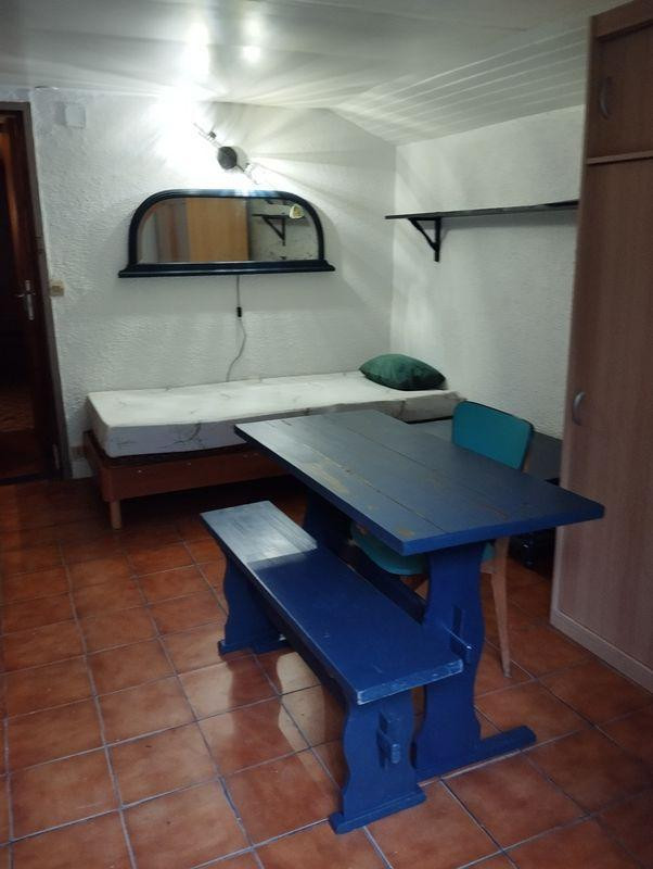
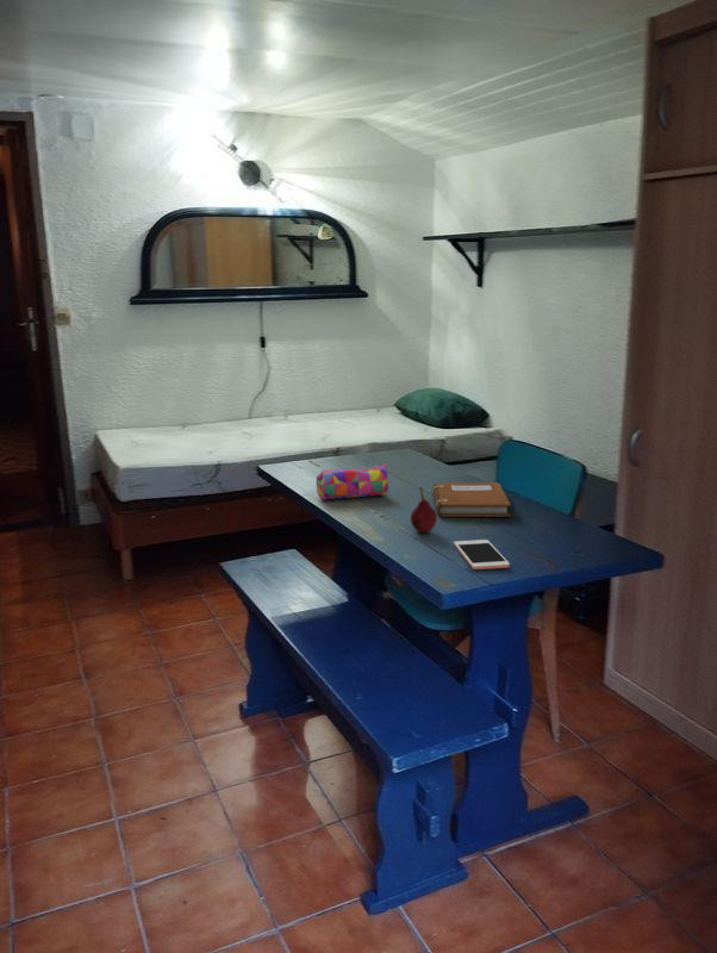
+ pencil case (353, 482)
+ notebook (468, 498)
+ fruit (423, 510)
+ cell phone (480, 554)
